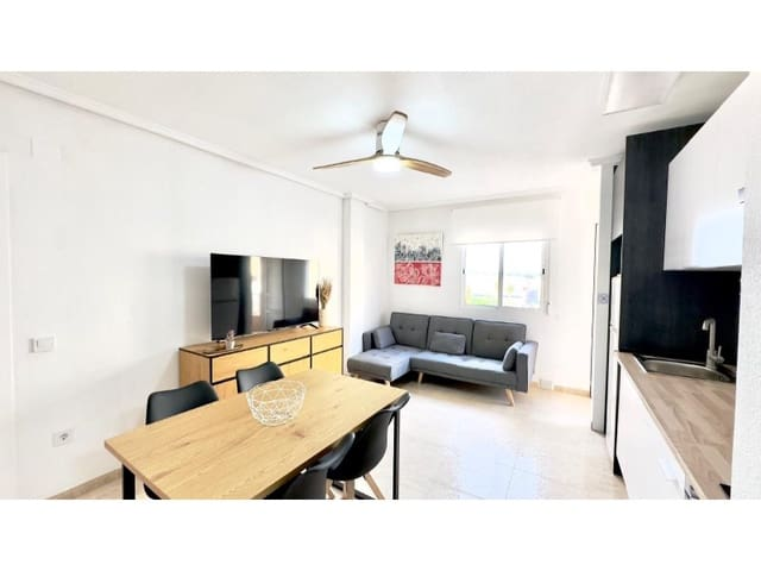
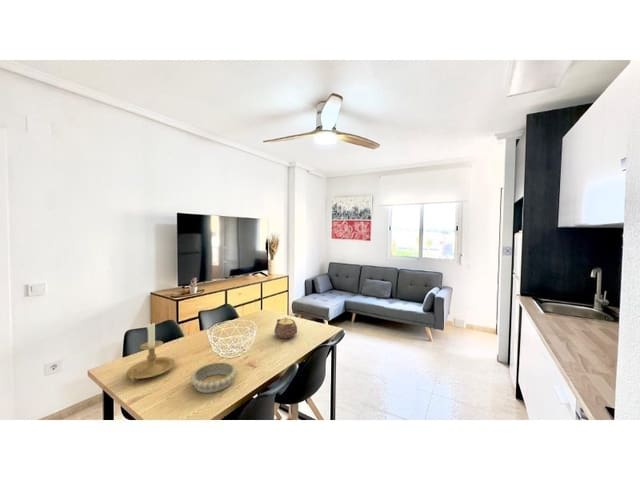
+ decorative bowl (214, 374)
+ candle holder (151, 347)
+ teapot (286, 327)
